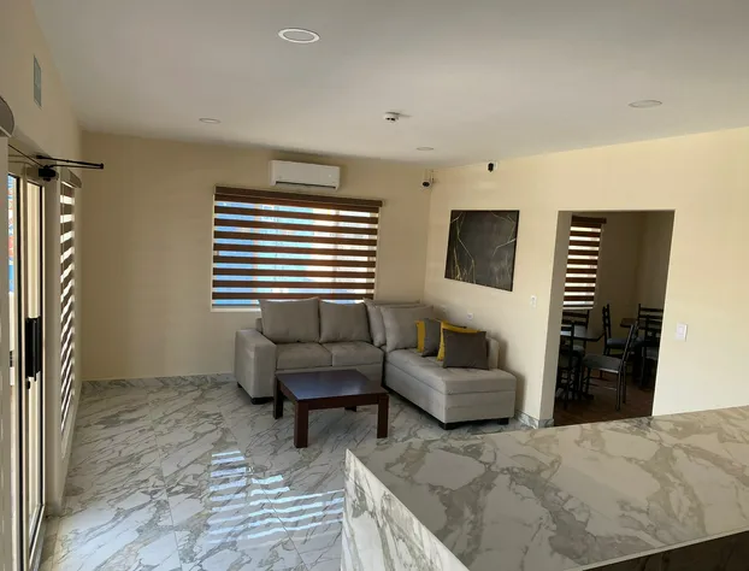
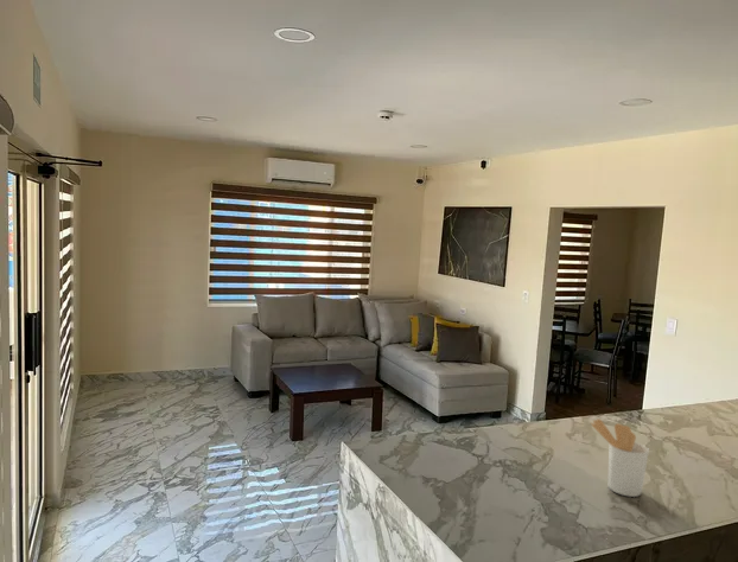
+ utensil holder (617, 454)
